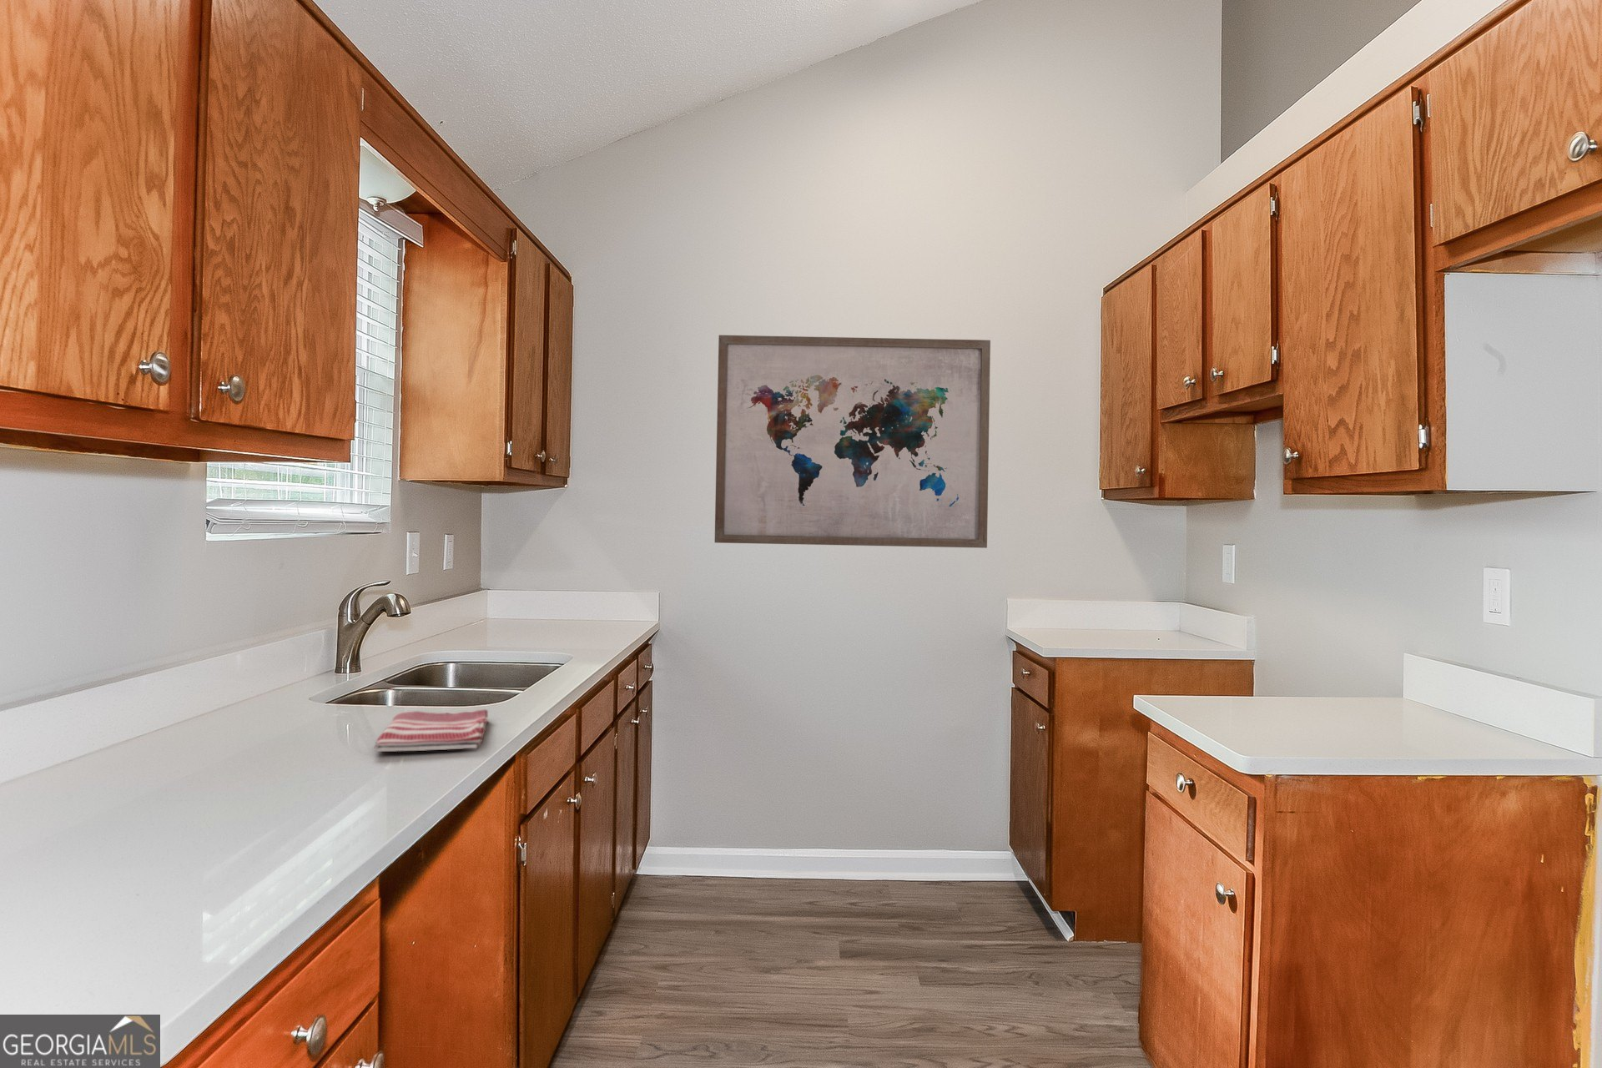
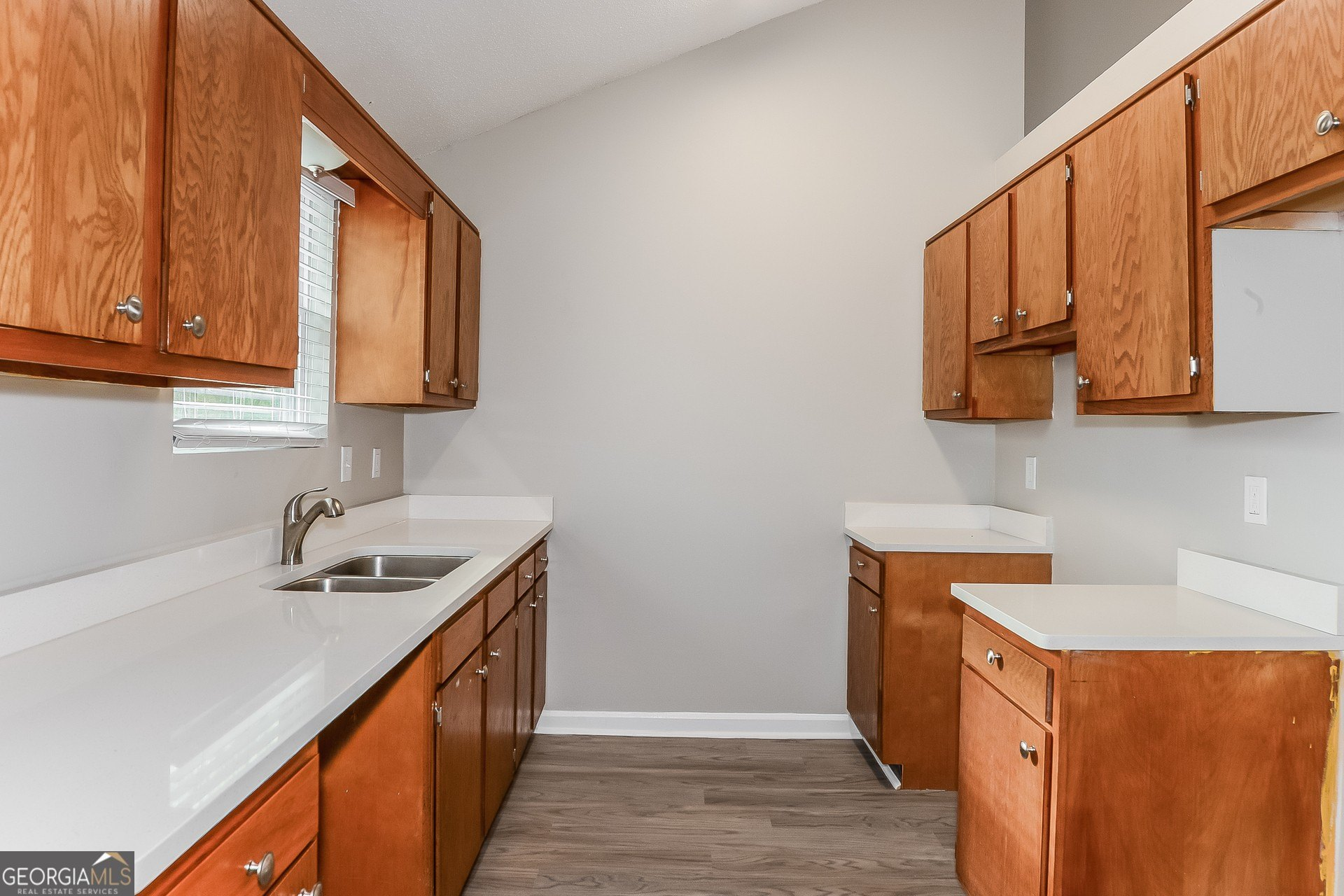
- dish towel (435, 728)
- wall art (852, 441)
